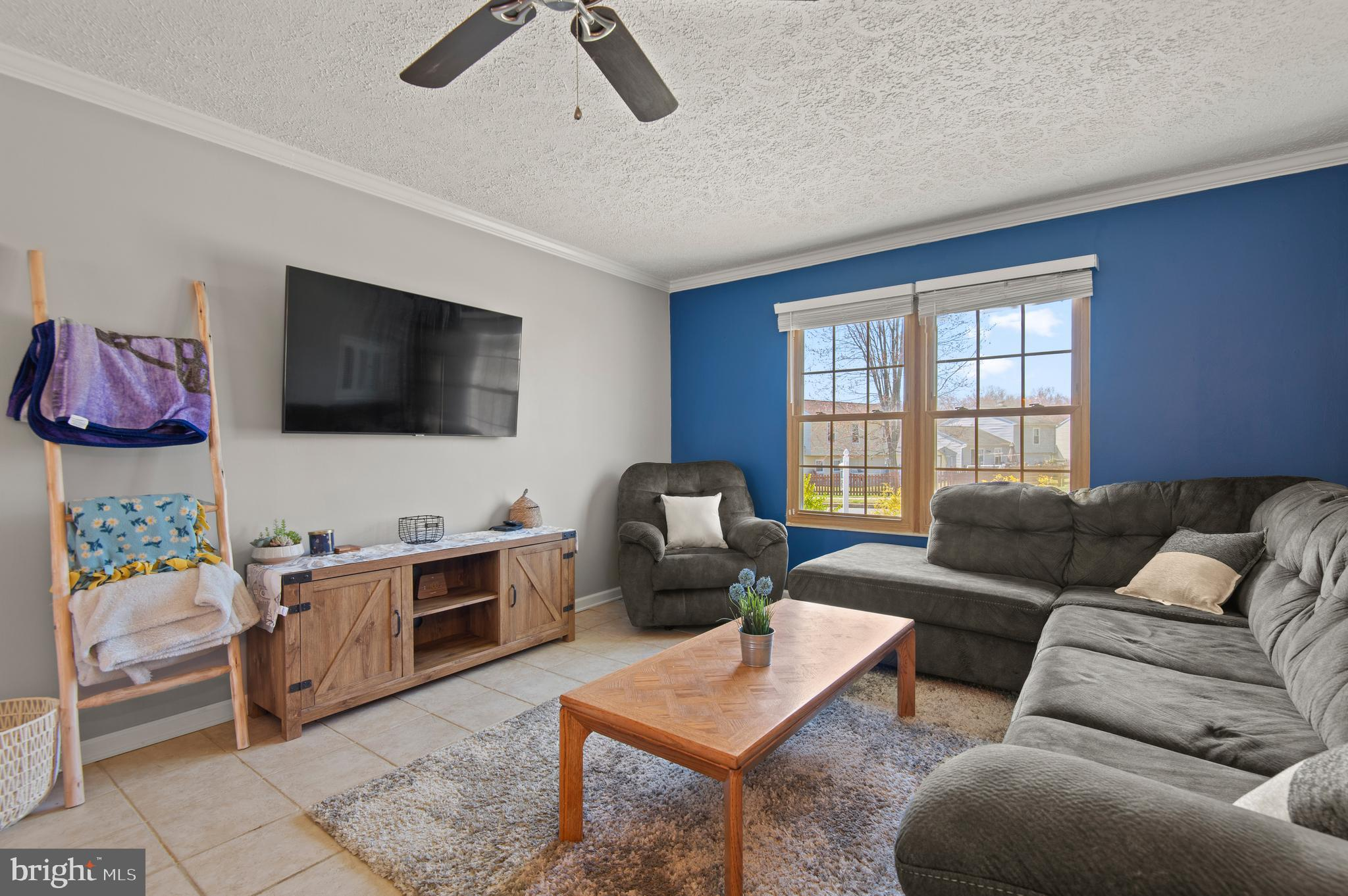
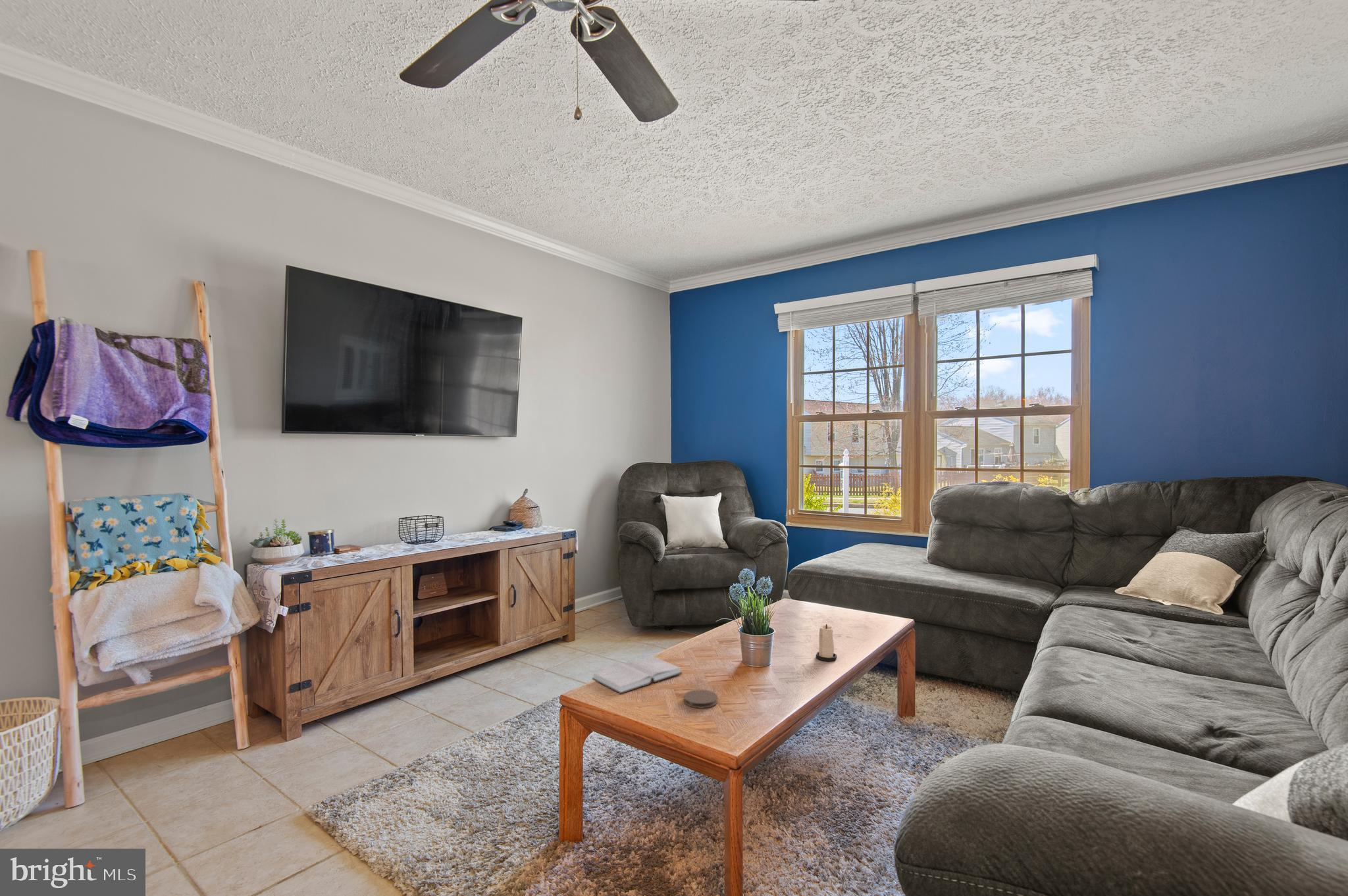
+ hardback book (637, 672)
+ coaster (700, 698)
+ candle (826, 641)
